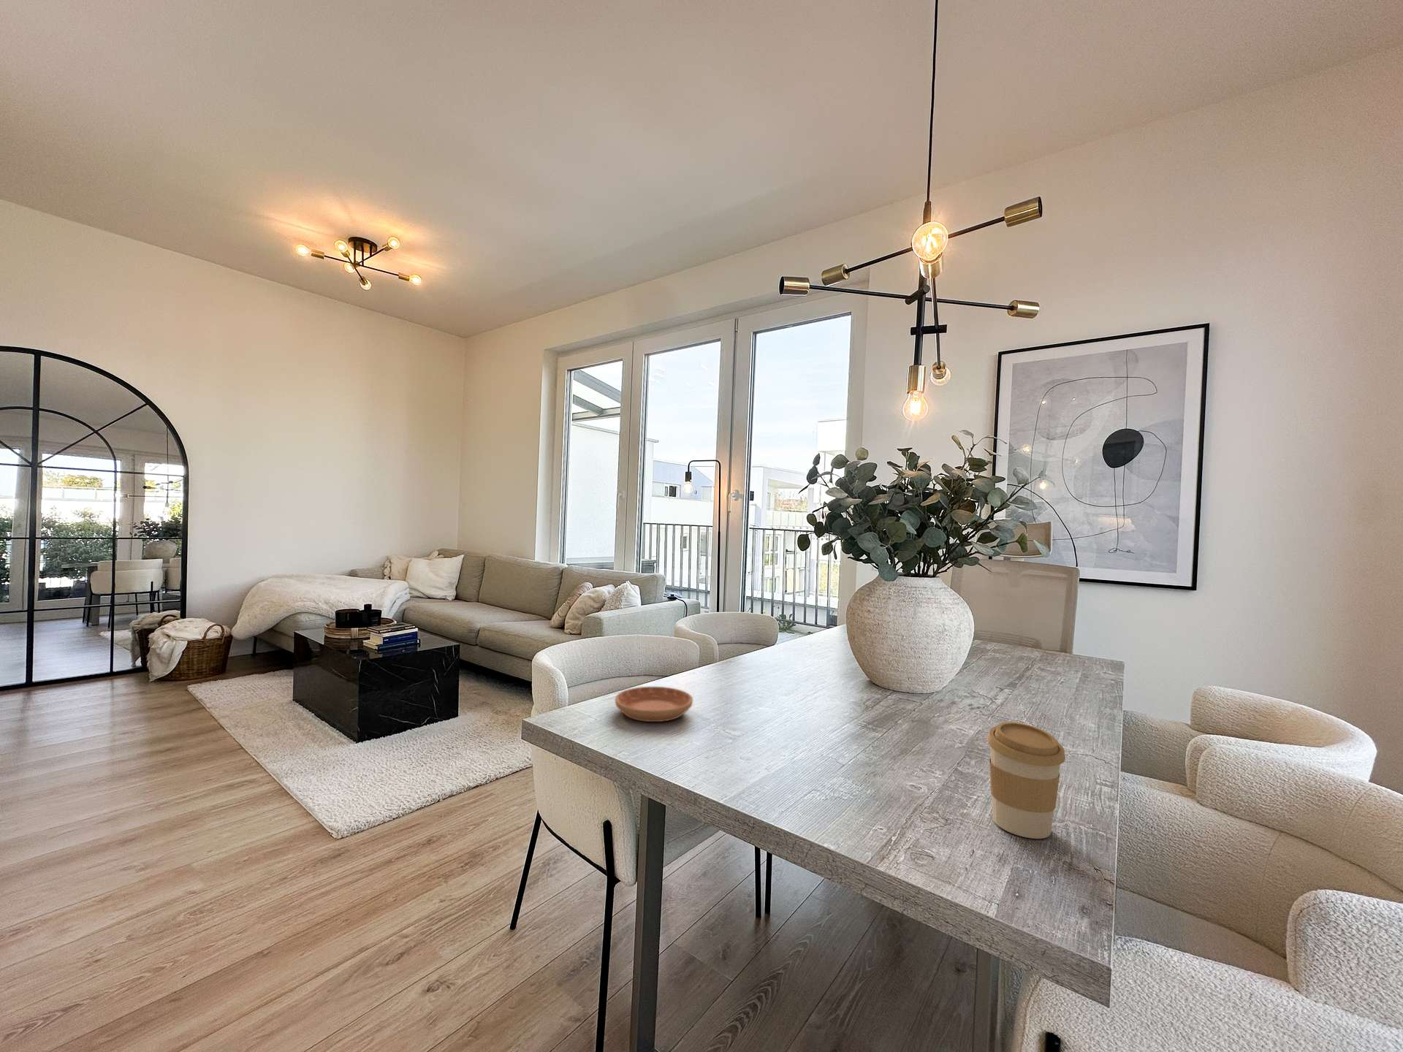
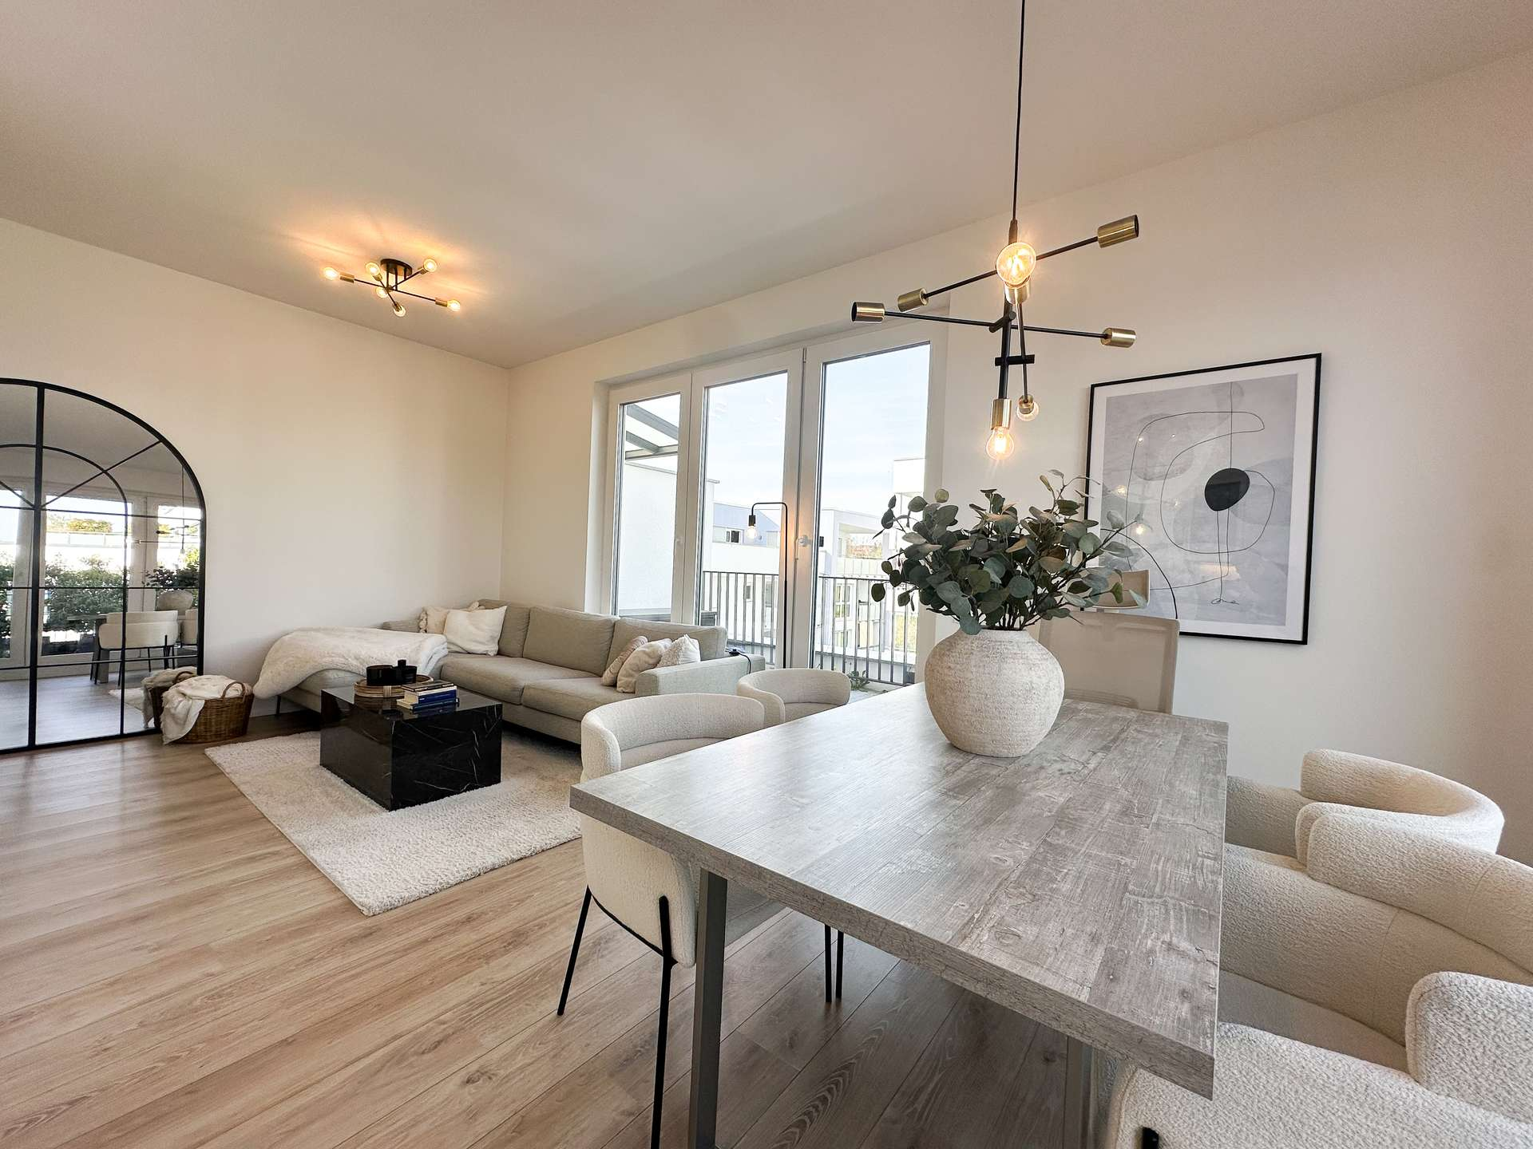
- coffee cup (1023, 777)
- saucer (653, 704)
